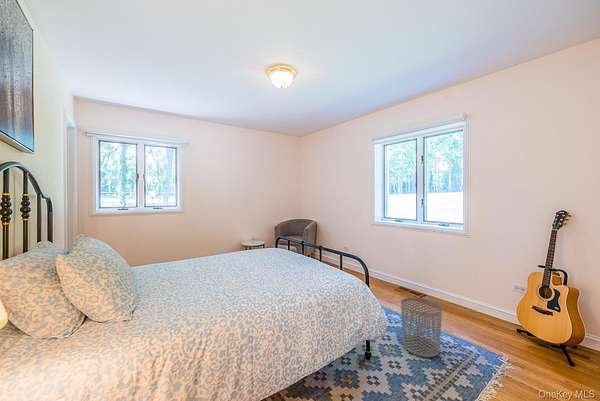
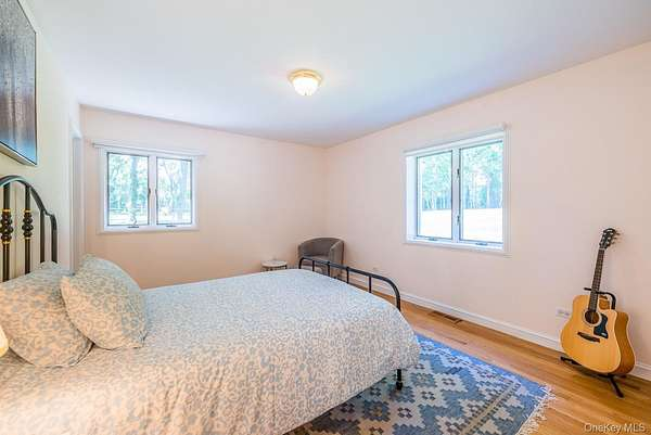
- waste bin (421, 326)
